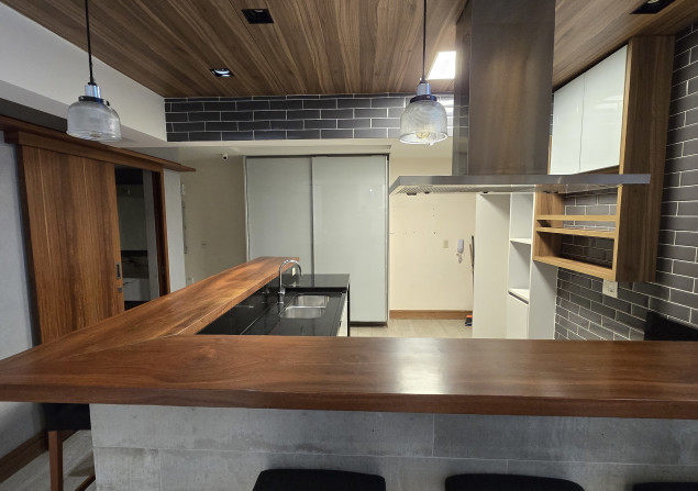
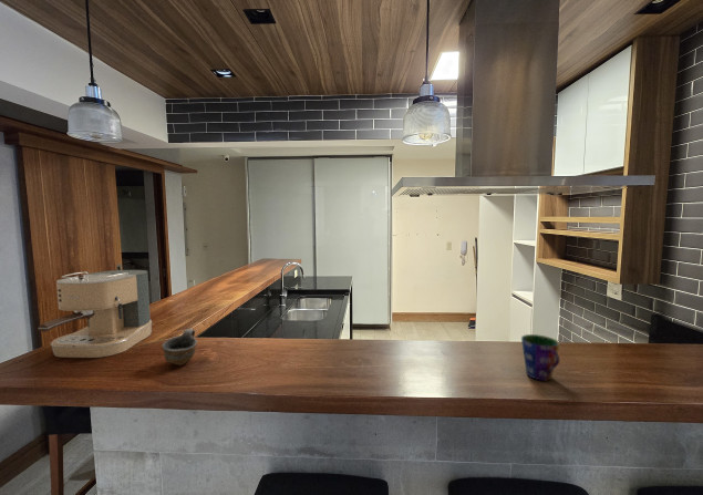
+ coffee maker (97, 309)
+ cup (542, 360)
+ cup (182, 348)
